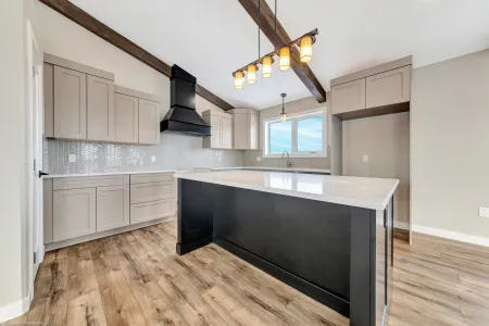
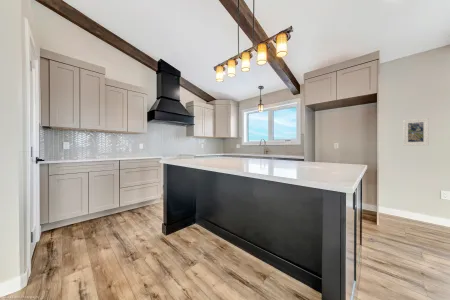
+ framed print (415, 132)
